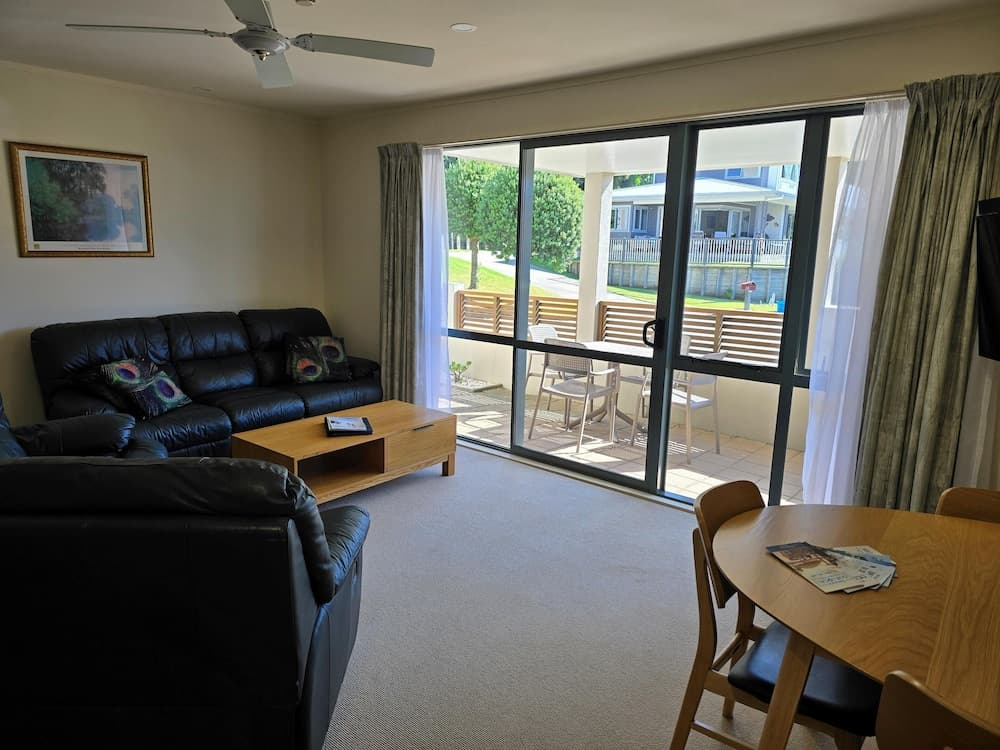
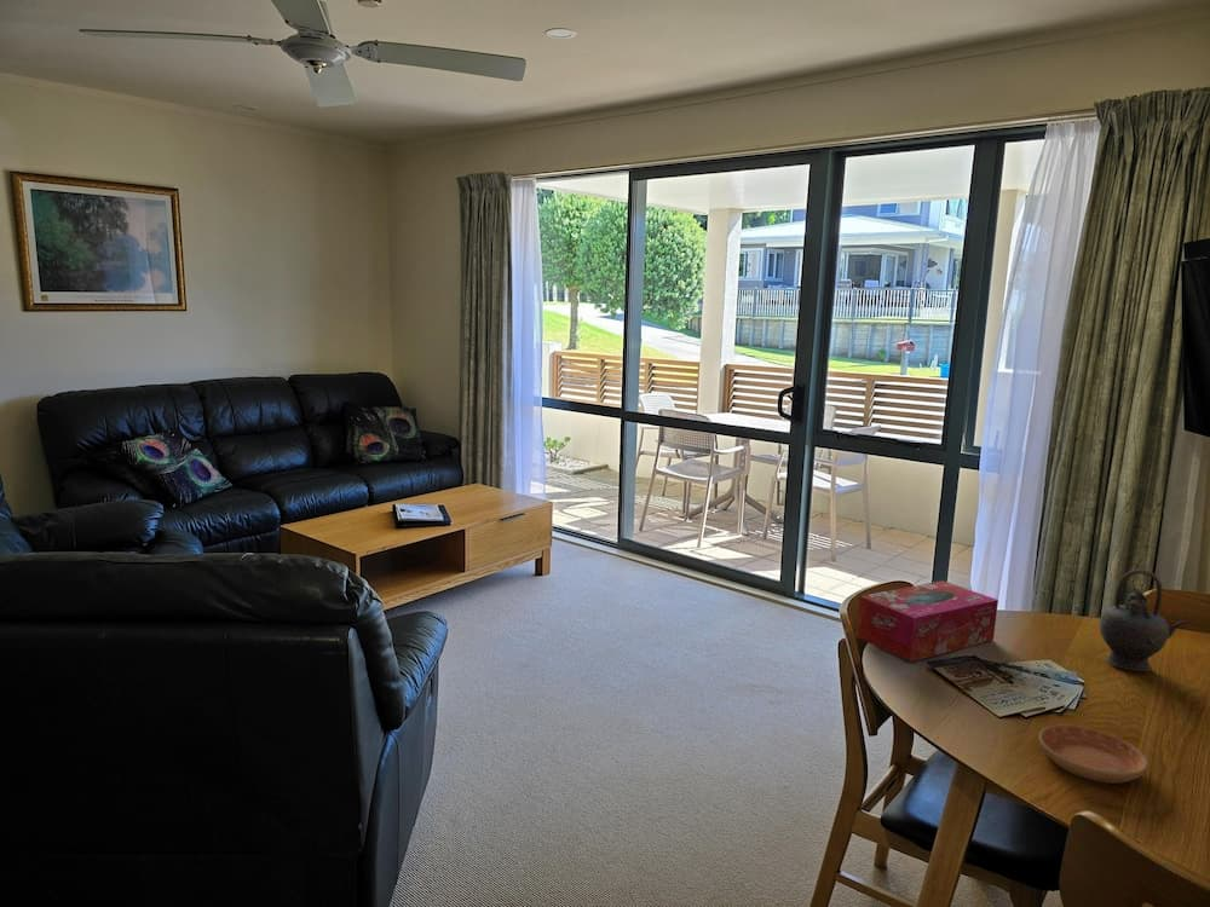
+ teapot (1142, 619)
+ tissue box (927, 618)
+ saucer (1090, 755)
